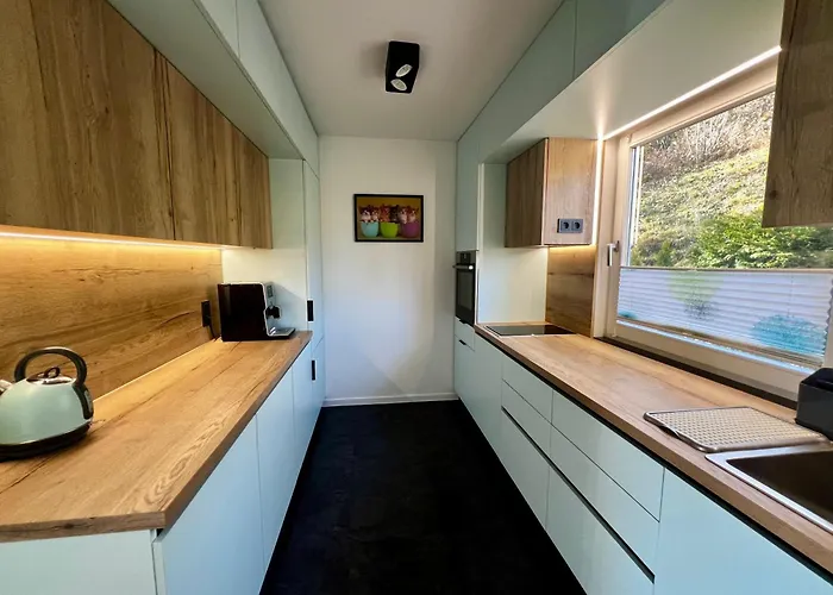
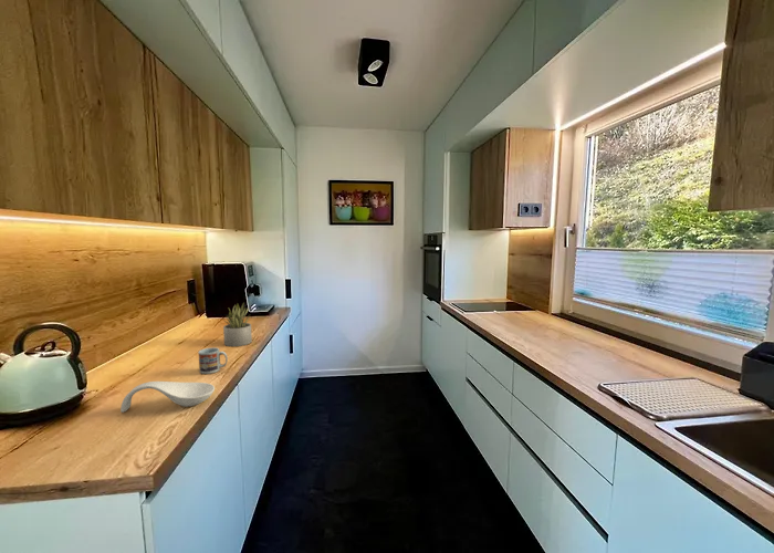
+ spoon rest (169, 393)
+ succulent plant (237, 322)
+ cup (213, 359)
